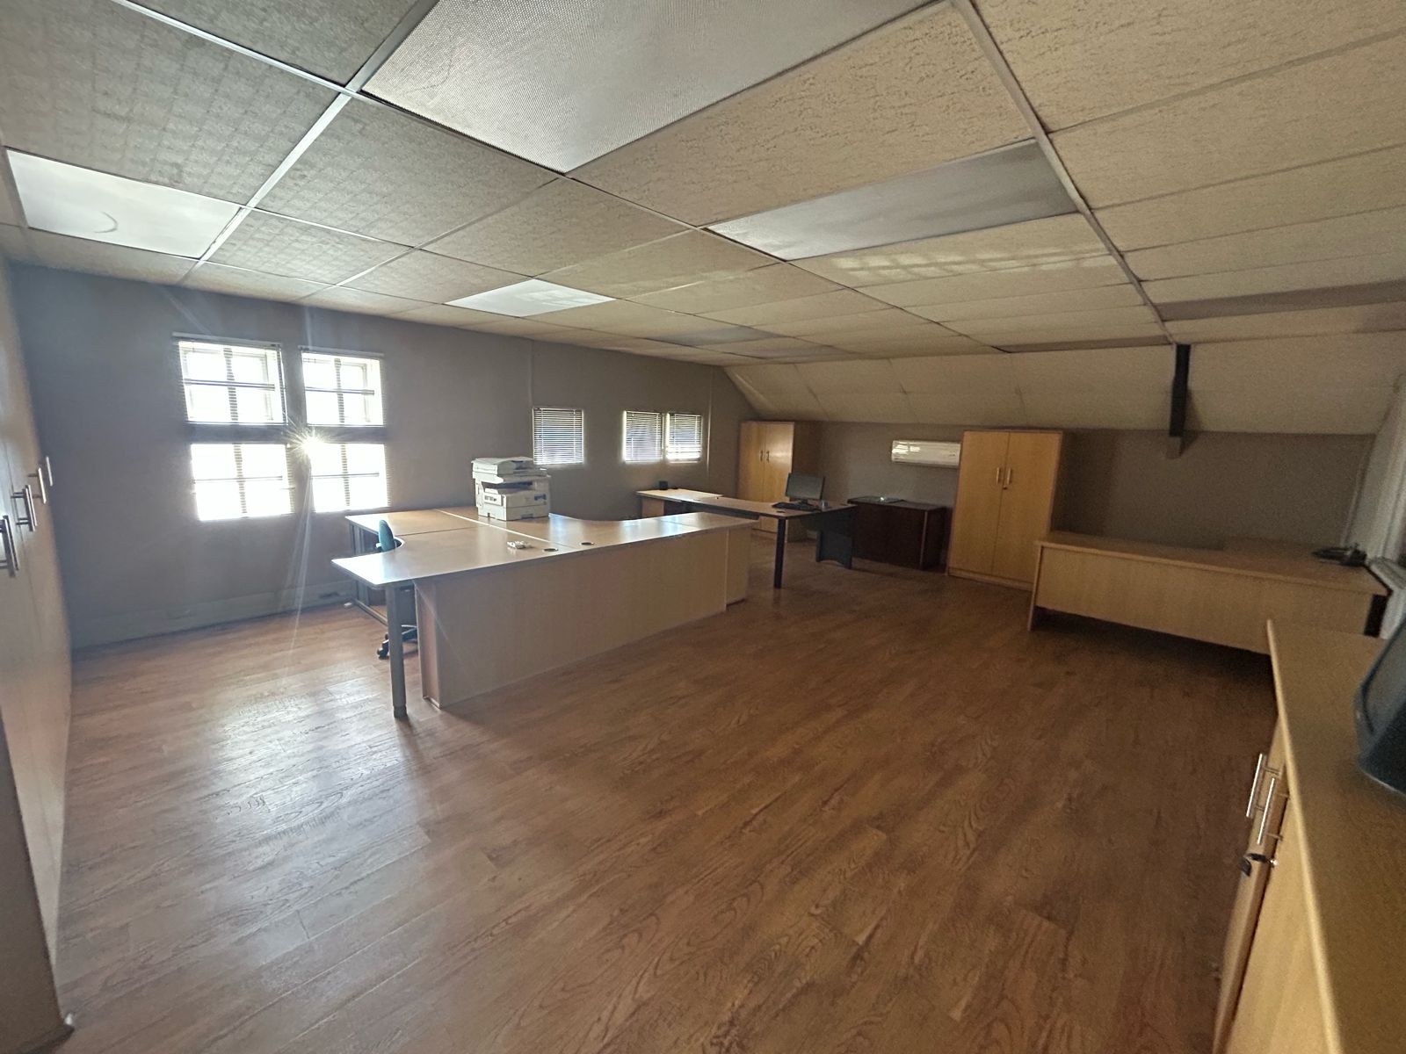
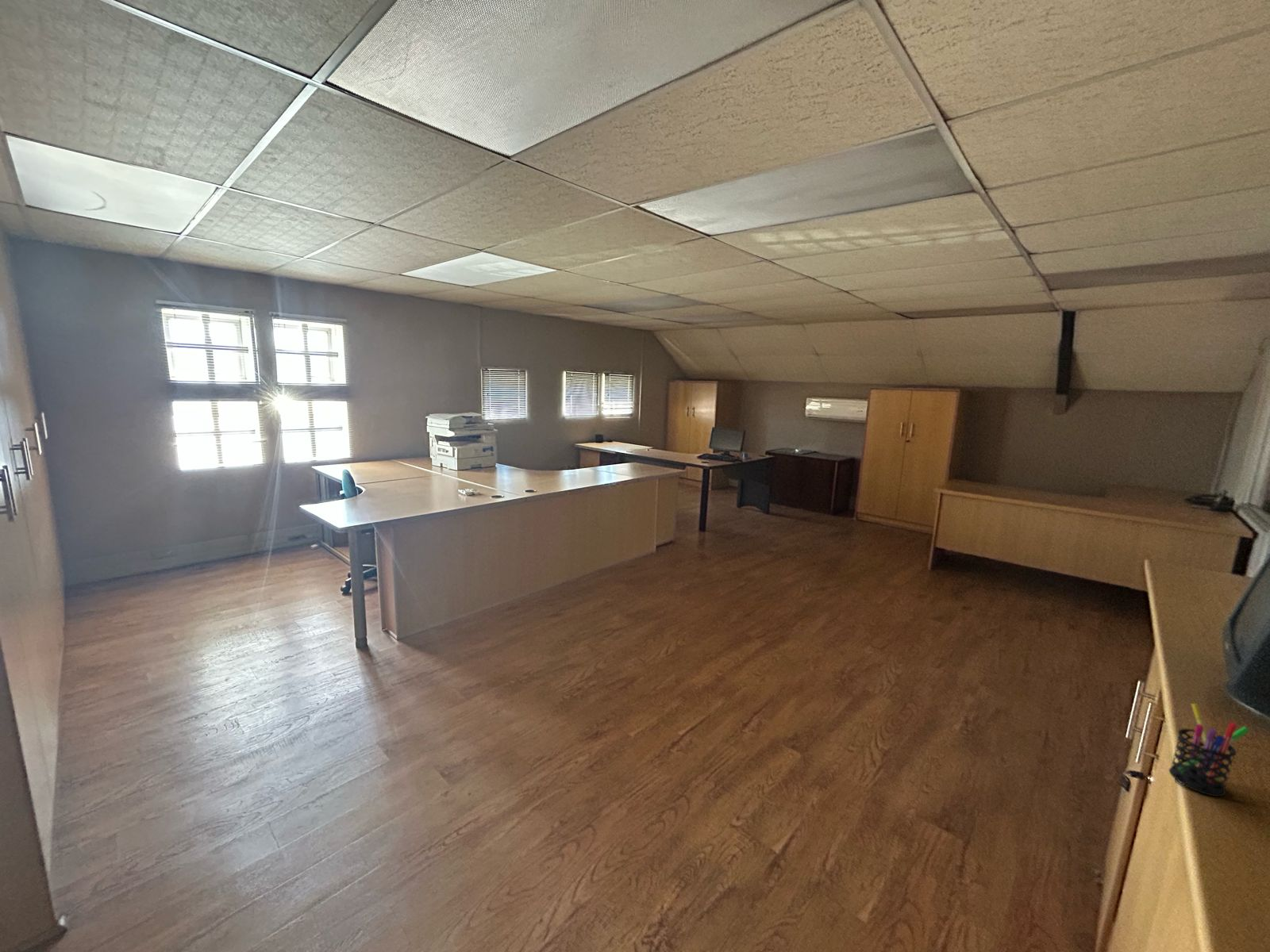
+ pen holder (1212, 749)
